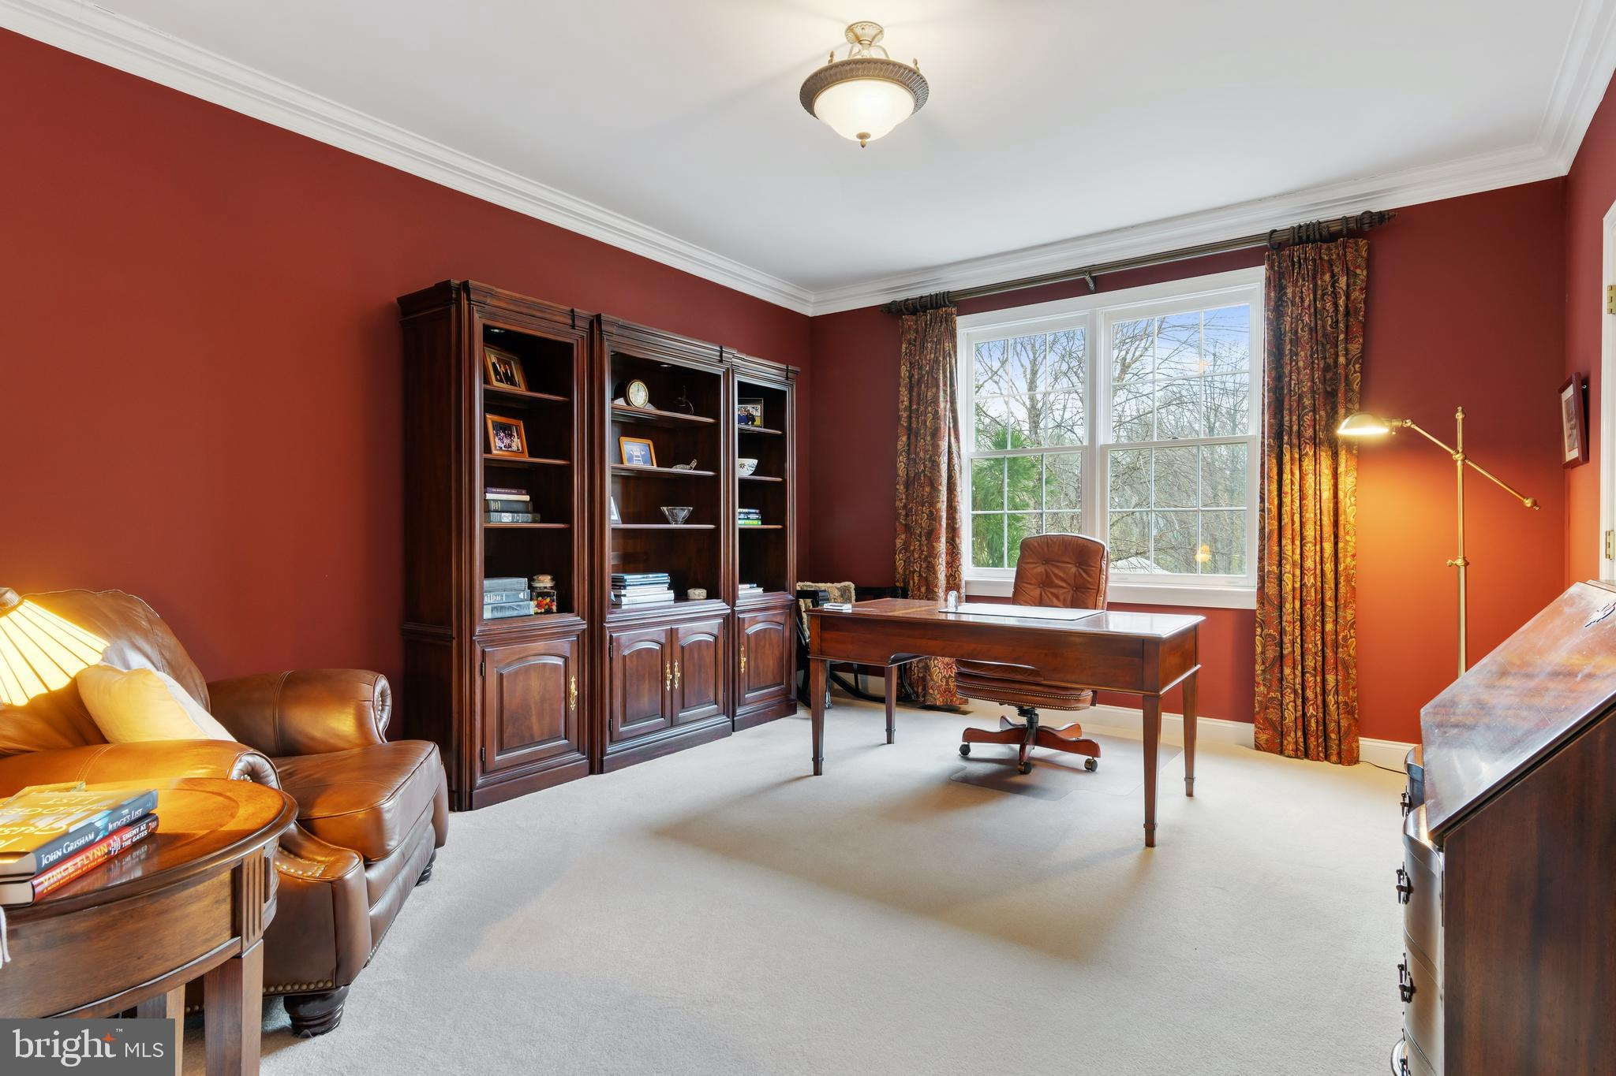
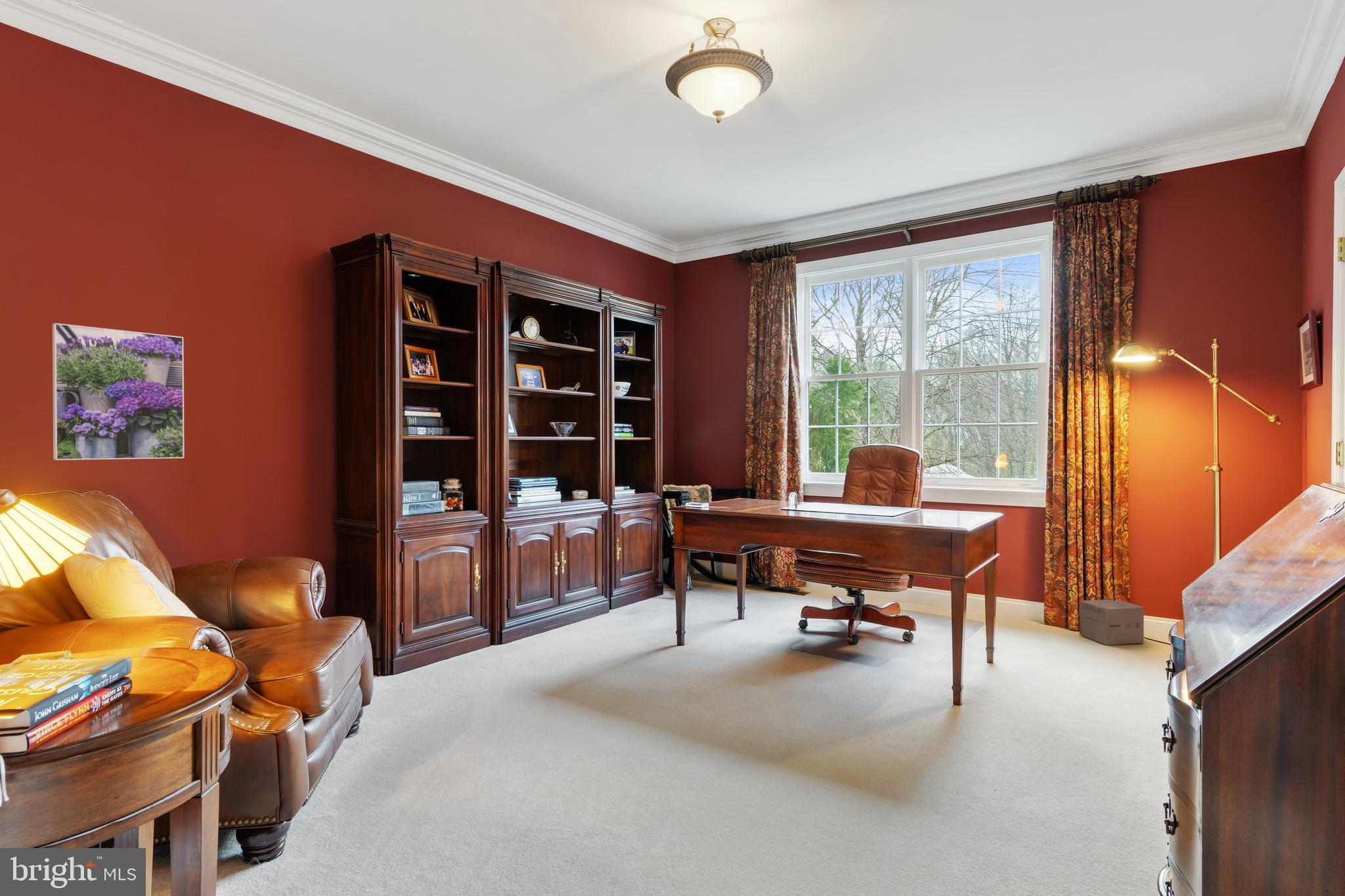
+ cardboard box (1111, 621)
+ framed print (122, 395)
